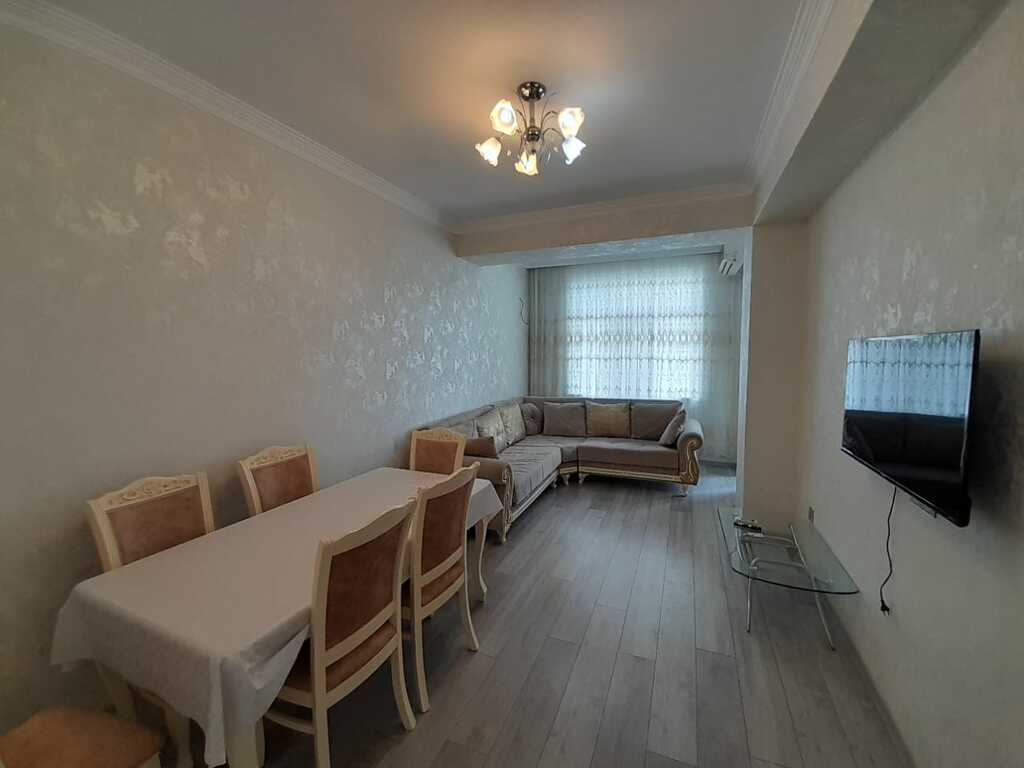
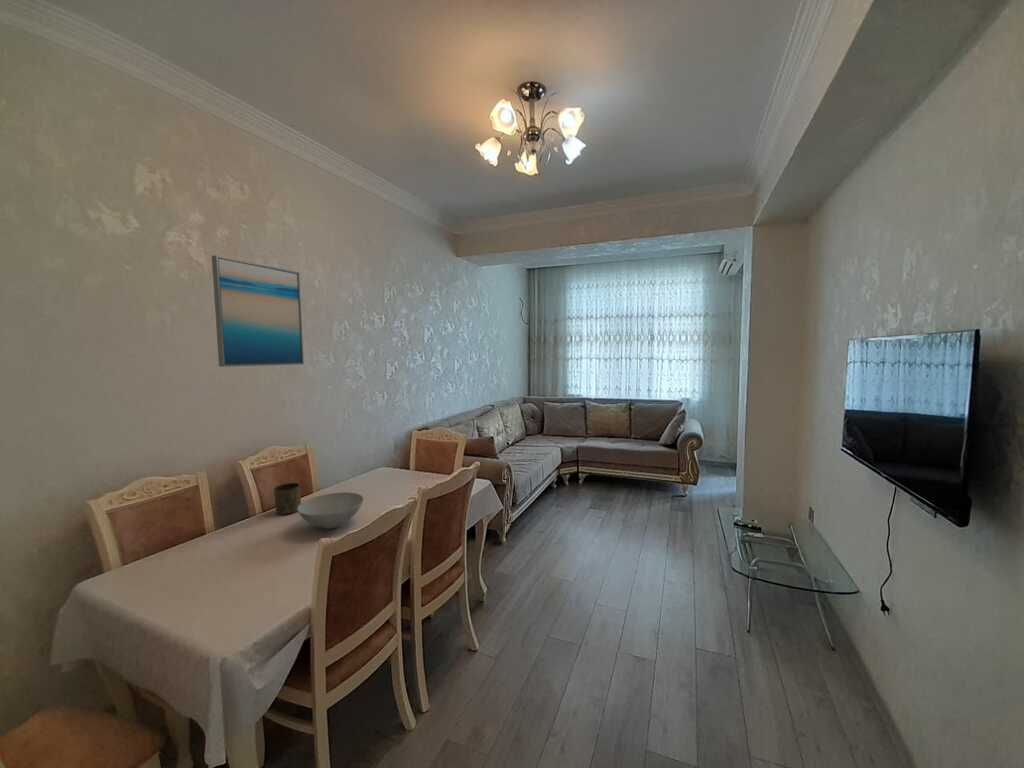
+ bowl (331, 513)
+ cup (287, 498)
+ wall art (262, 315)
